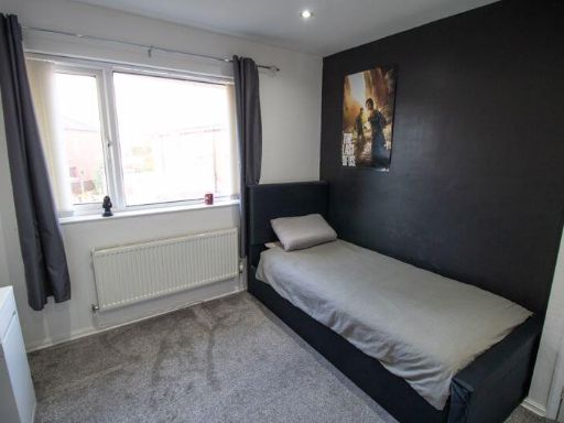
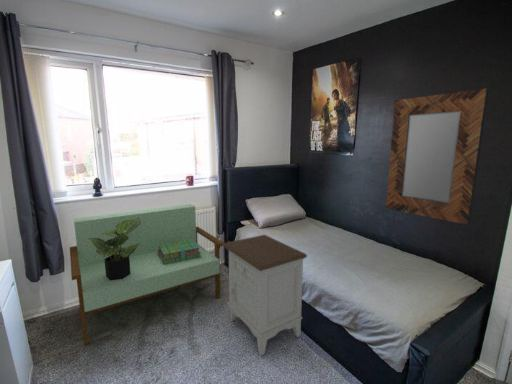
+ home mirror (429, 157)
+ nightstand (261, 289)
+ potted plant (120, 249)
+ loveseat (149, 261)
+ stack of books (178, 250)
